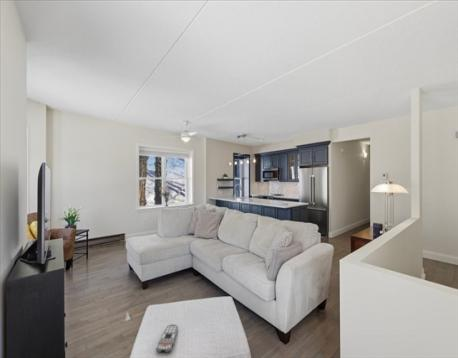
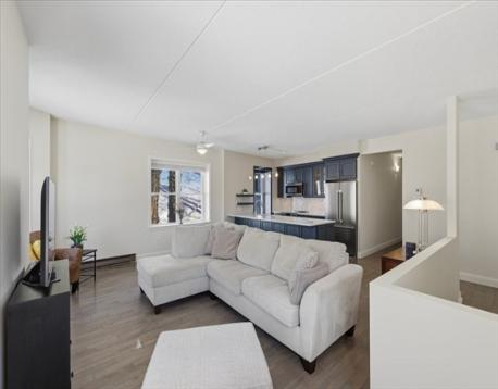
- remote control (168, 337)
